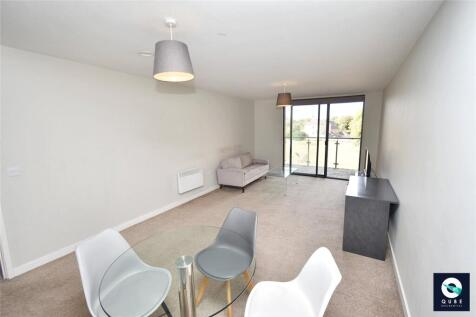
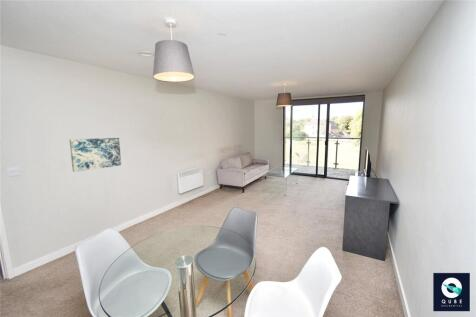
+ wall art (97, 153)
